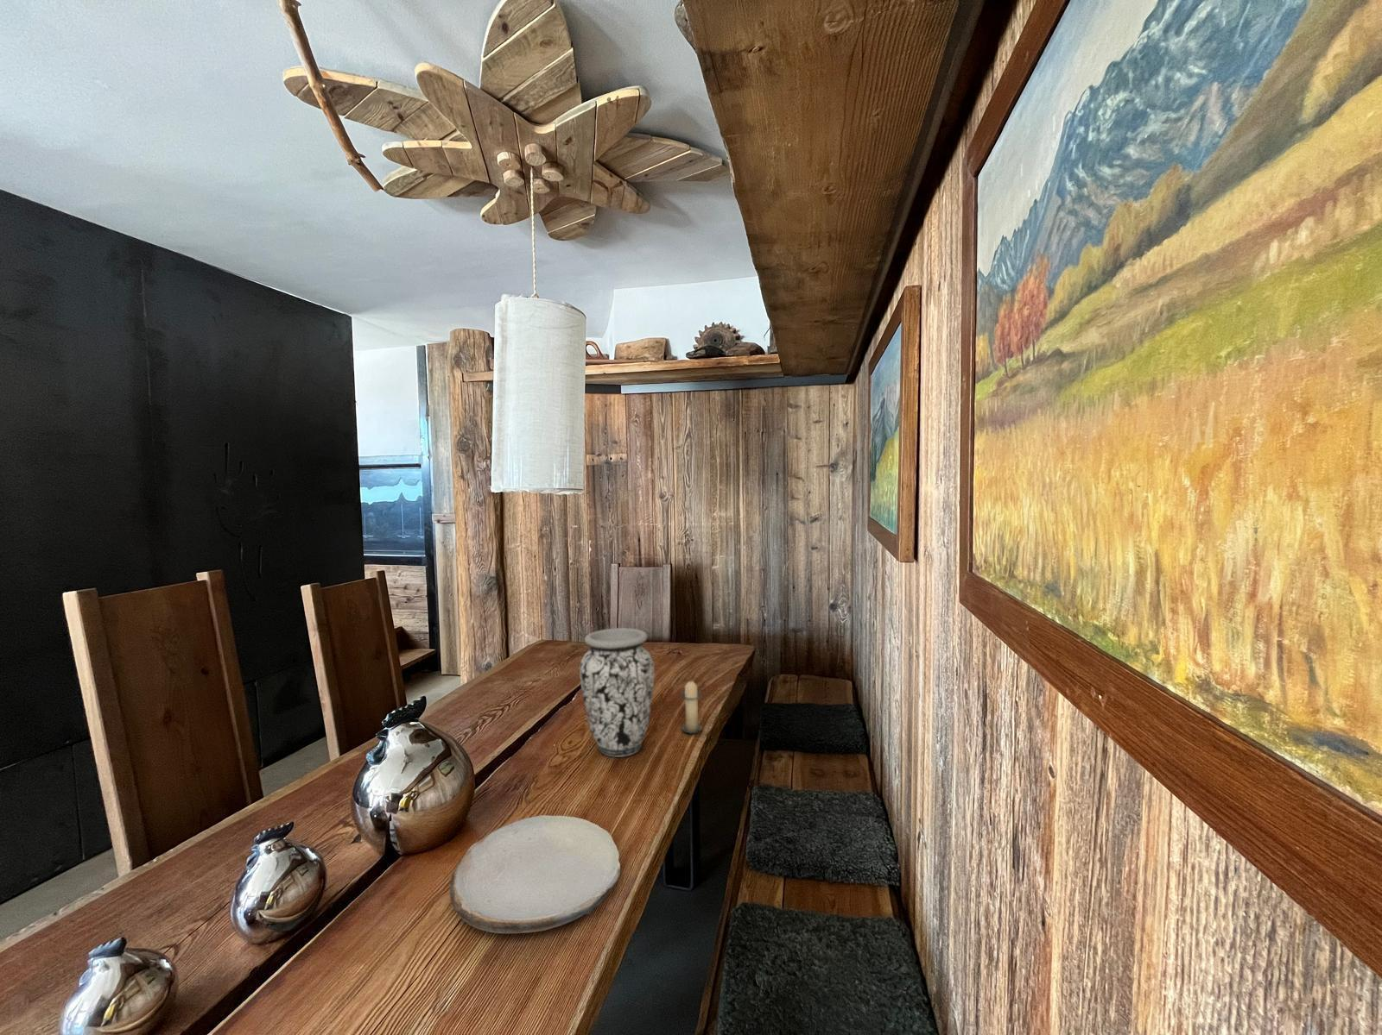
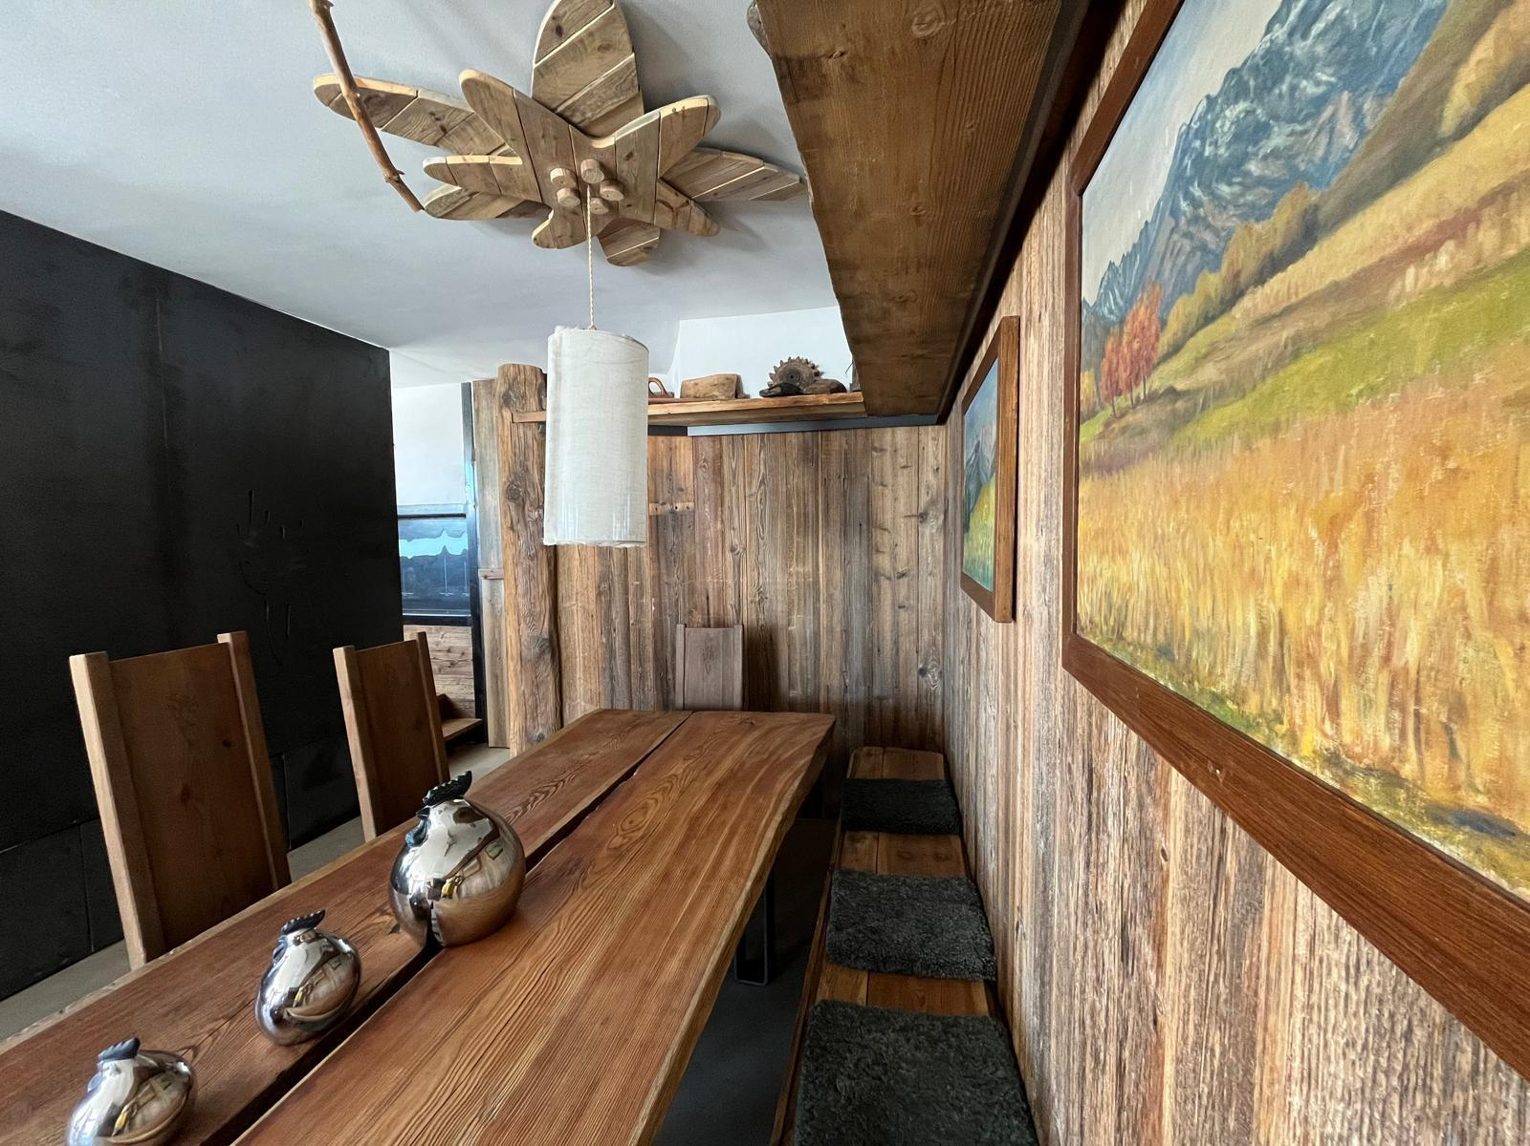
- candle (691, 703)
- vase (618, 690)
- plate (539, 870)
